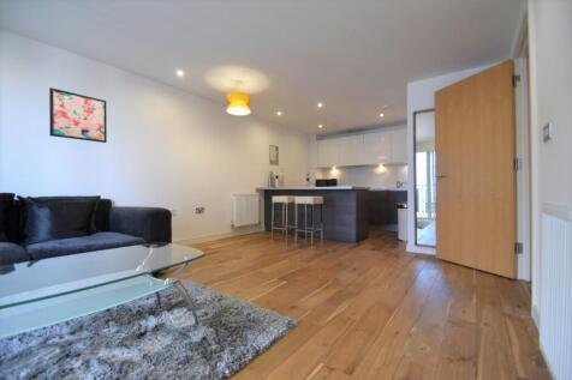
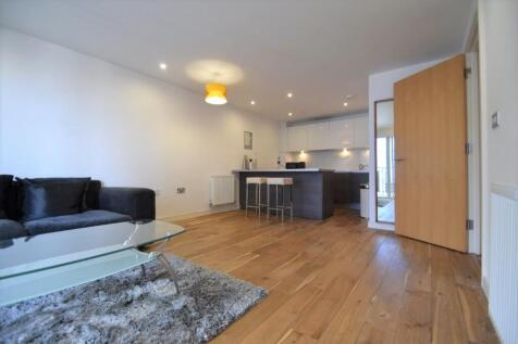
- wall art (79, 116)
